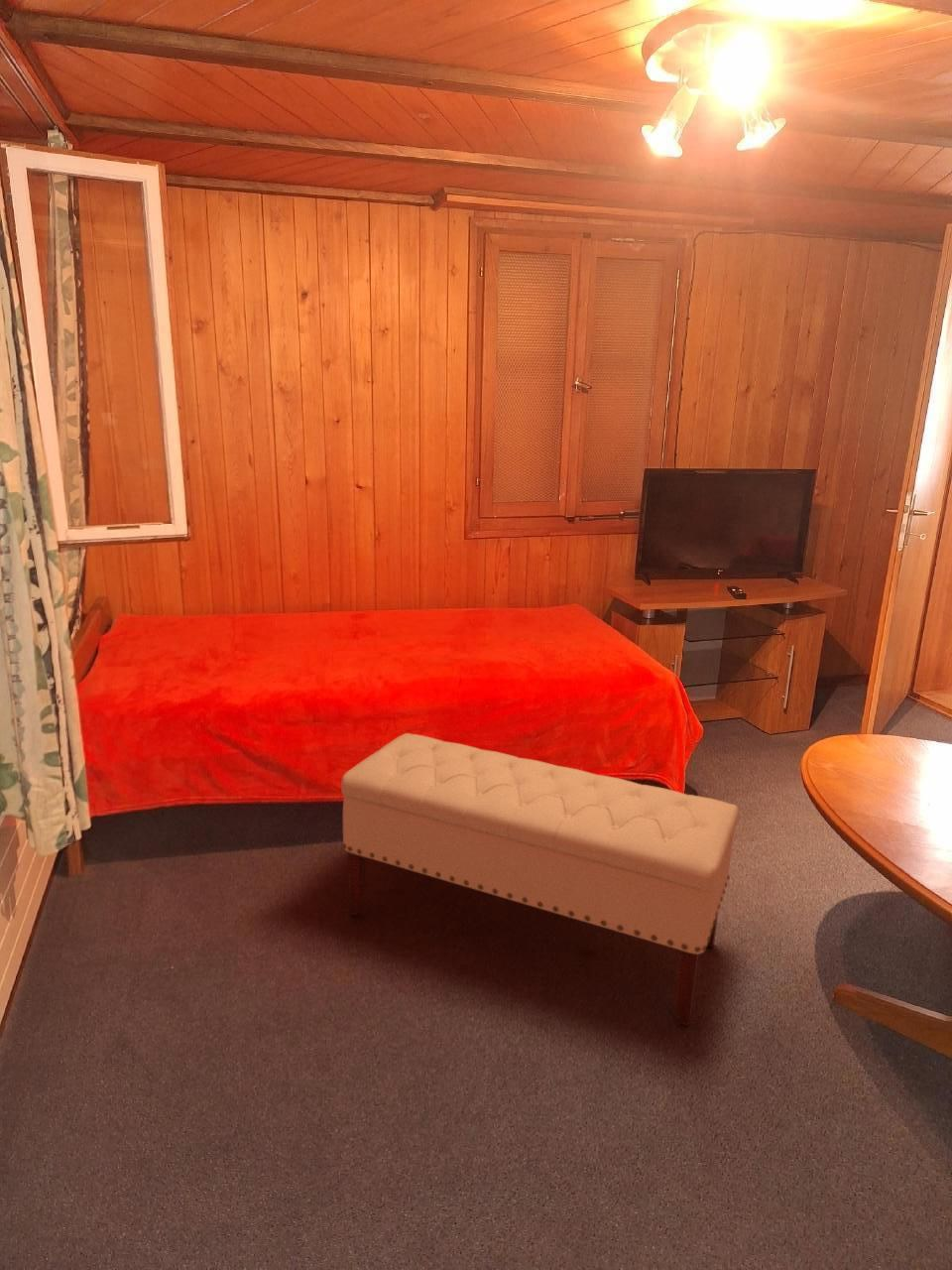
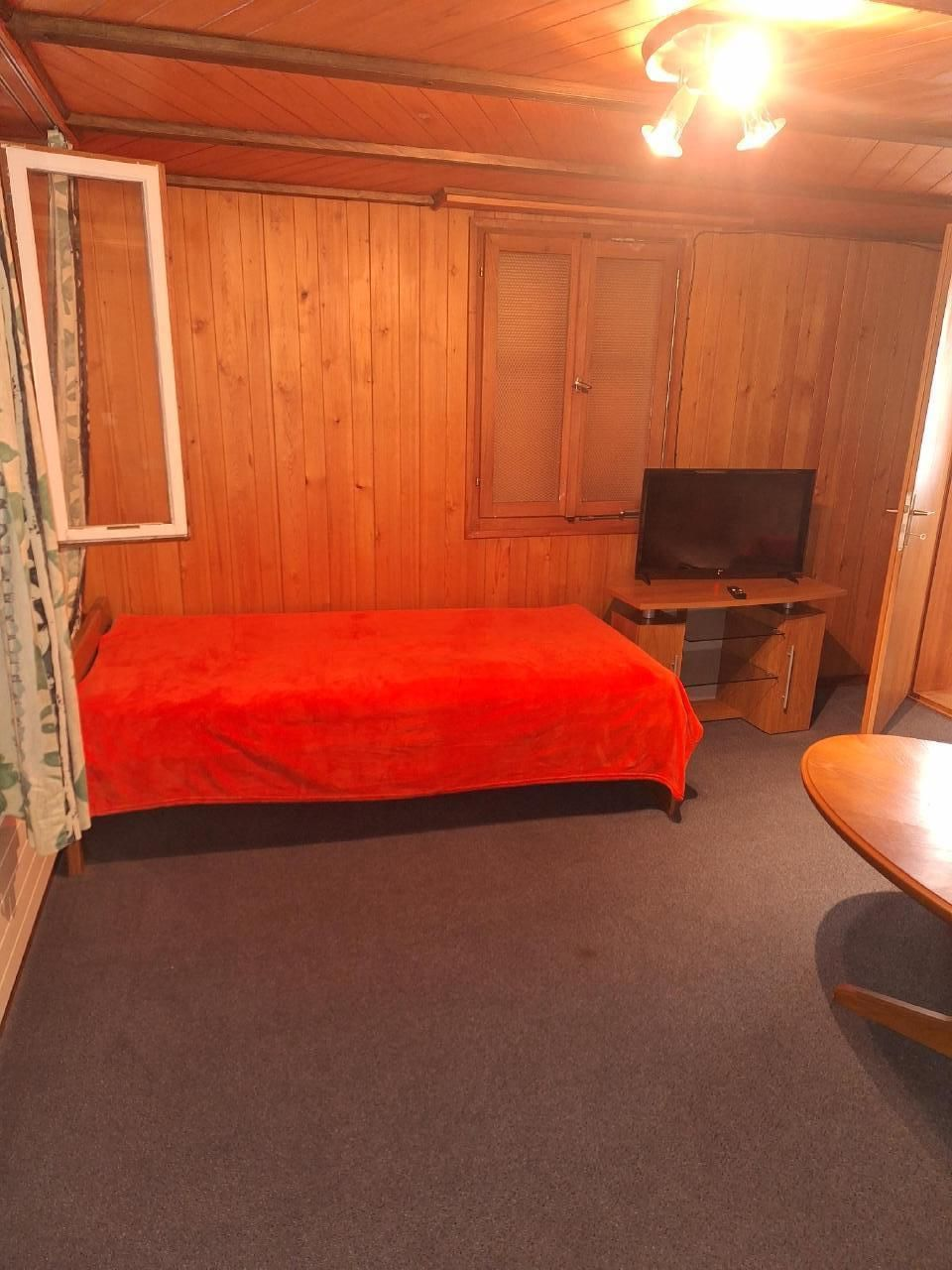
- bench (532, 858)
